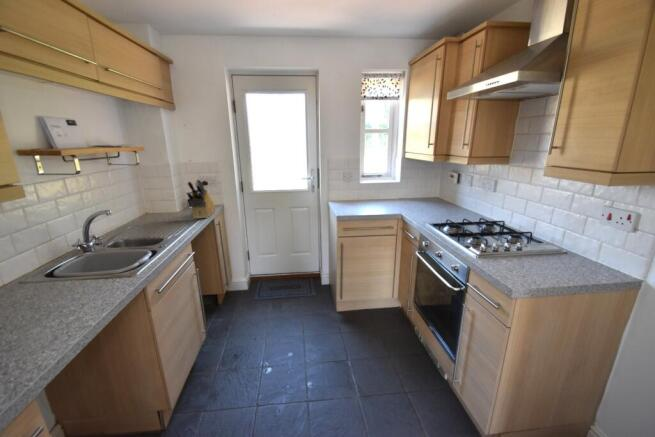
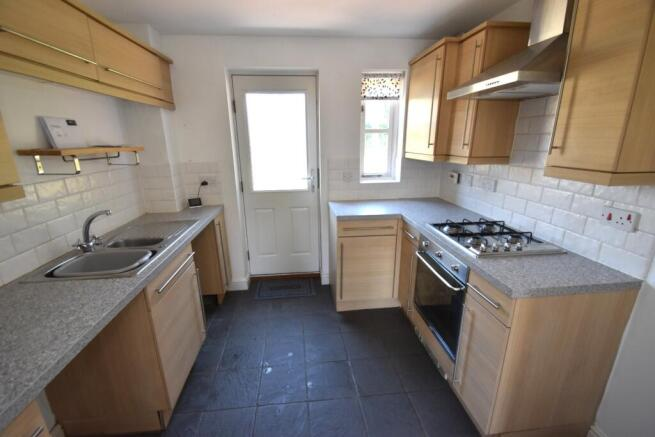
- knife block (201, 197)
